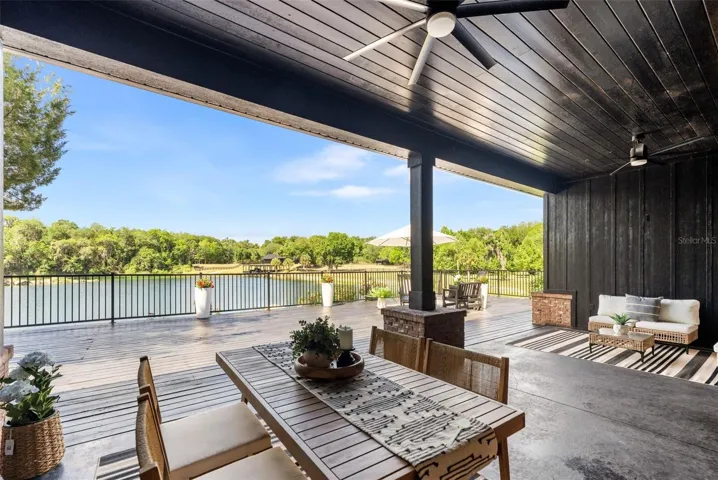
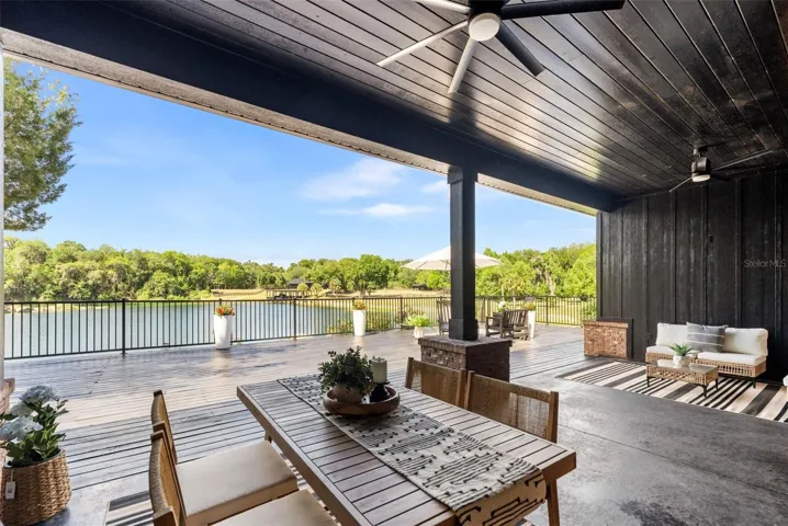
- stirrer (457, 432)
